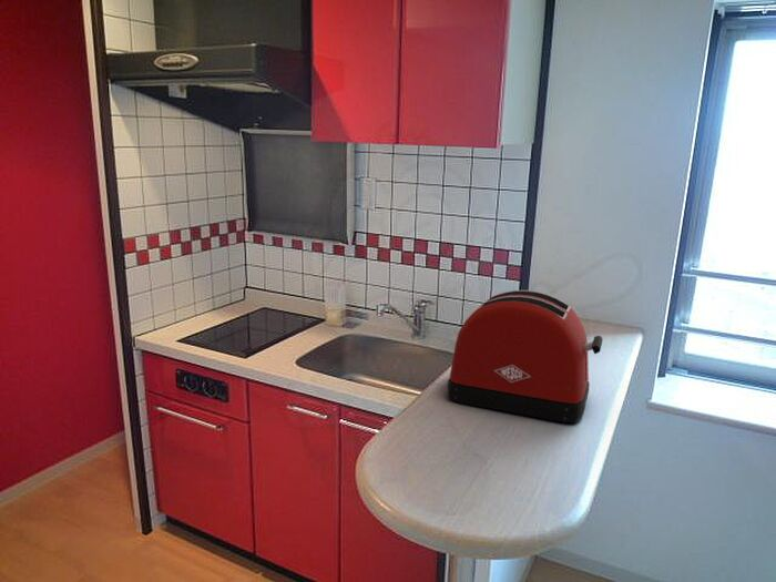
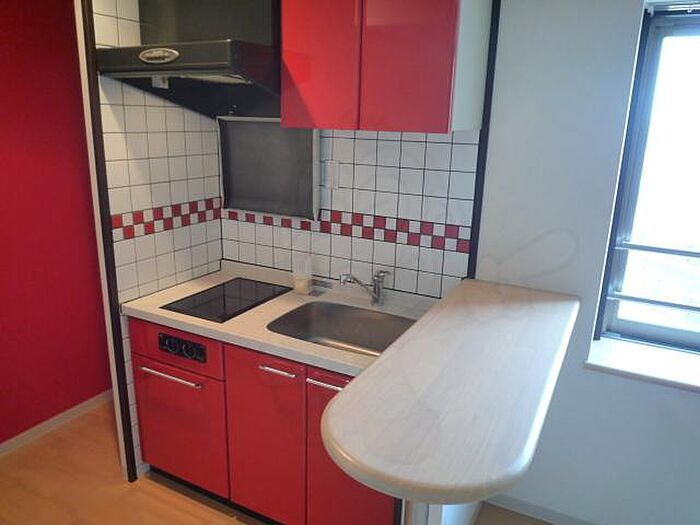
- toaster (525, 347)
